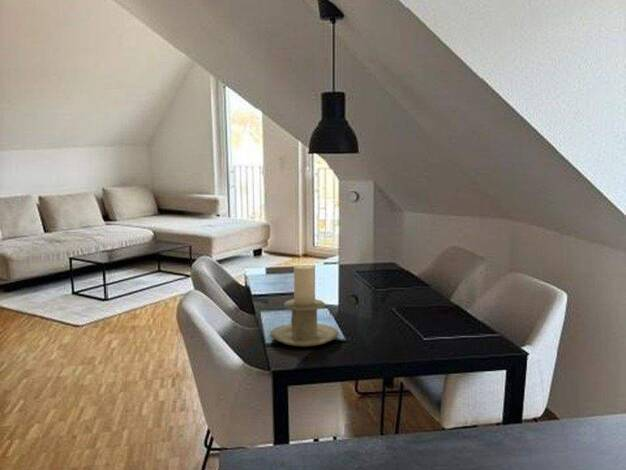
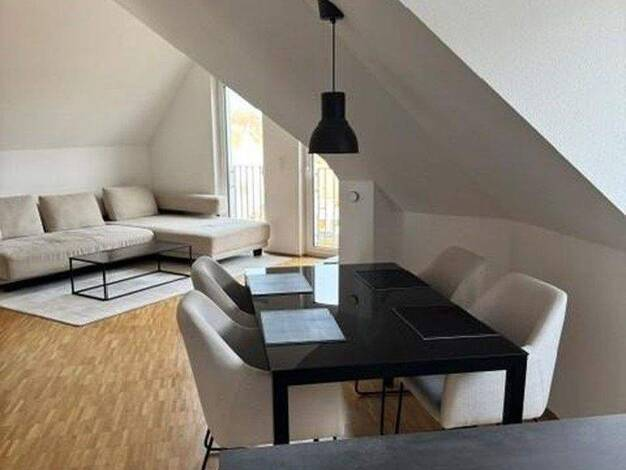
- candle holder (304, 302)
